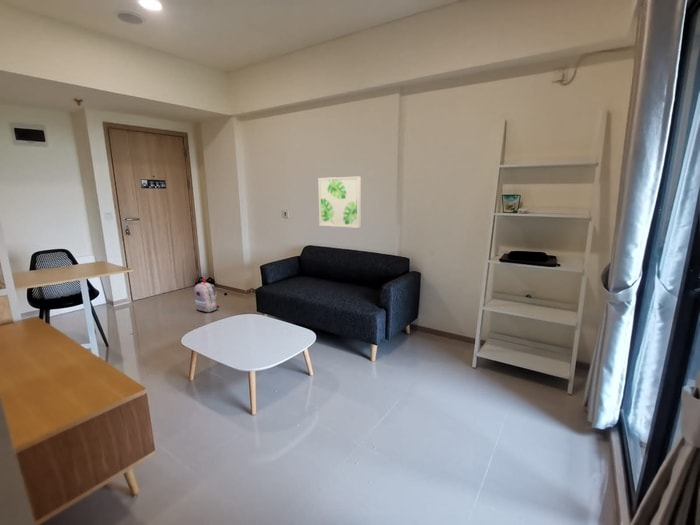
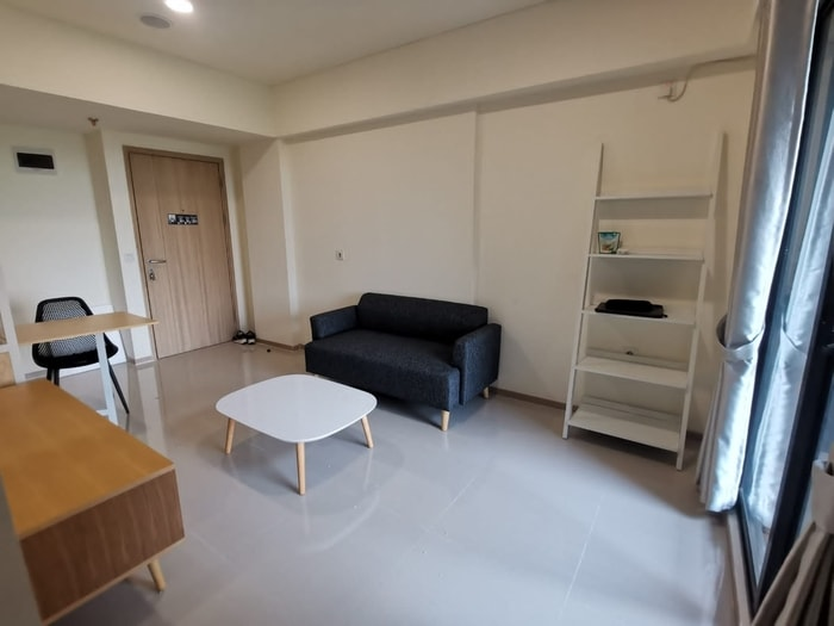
- wall art (339, 202)
- backpack (206, 293)
